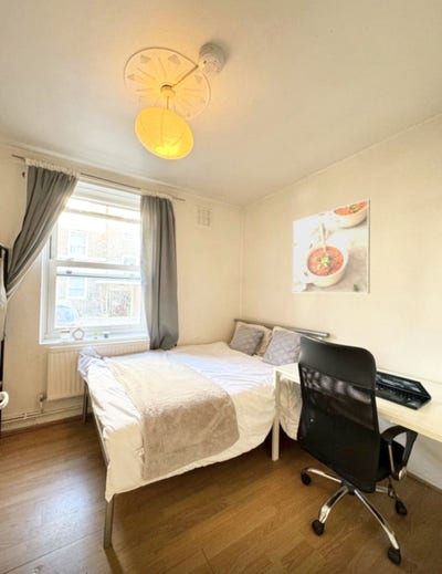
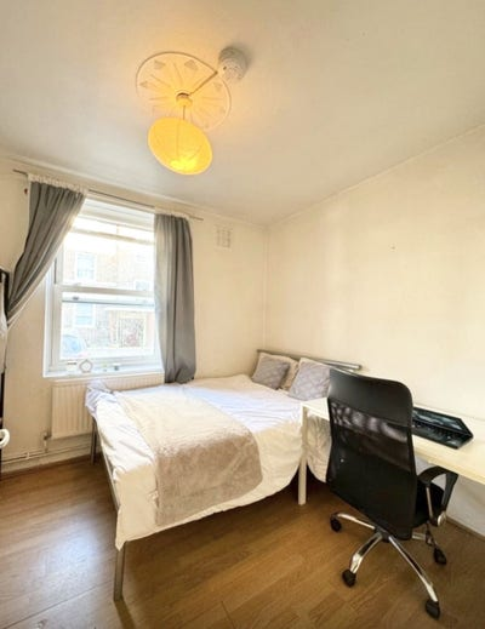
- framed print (326, 252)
